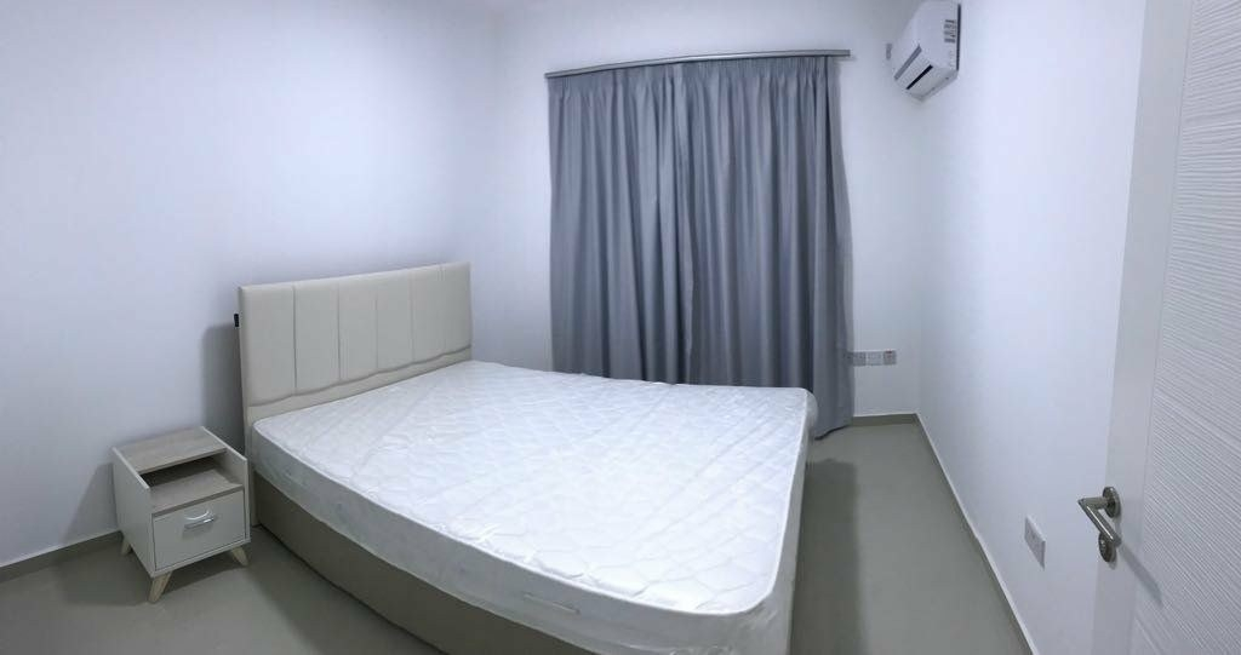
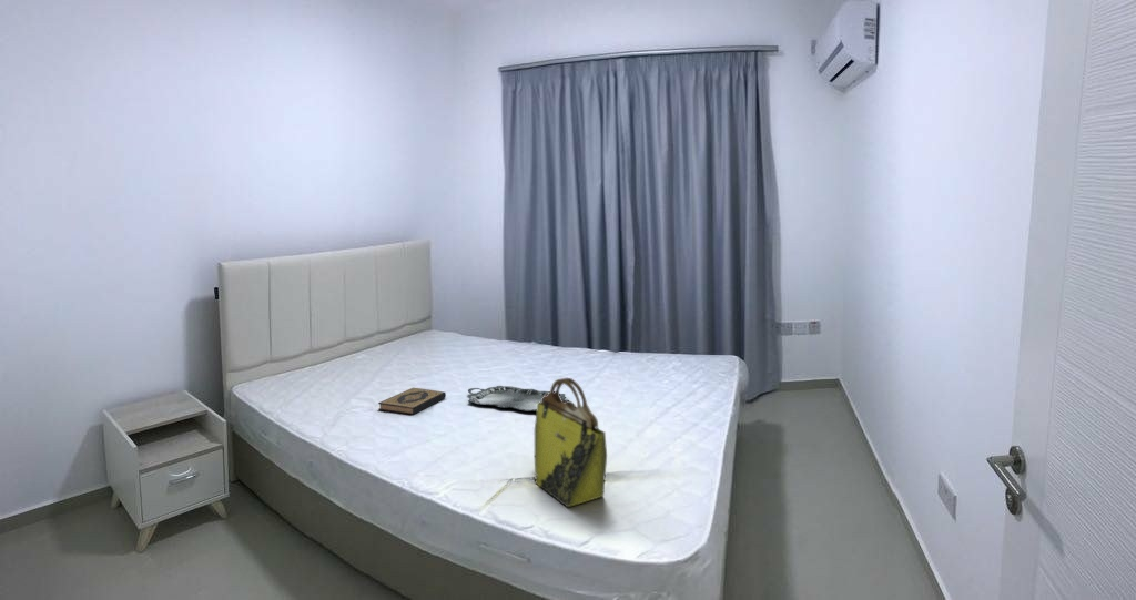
+ hardback book (413, 400)
+ serving tray (517, 397)
+ tote bag (568, 435)
